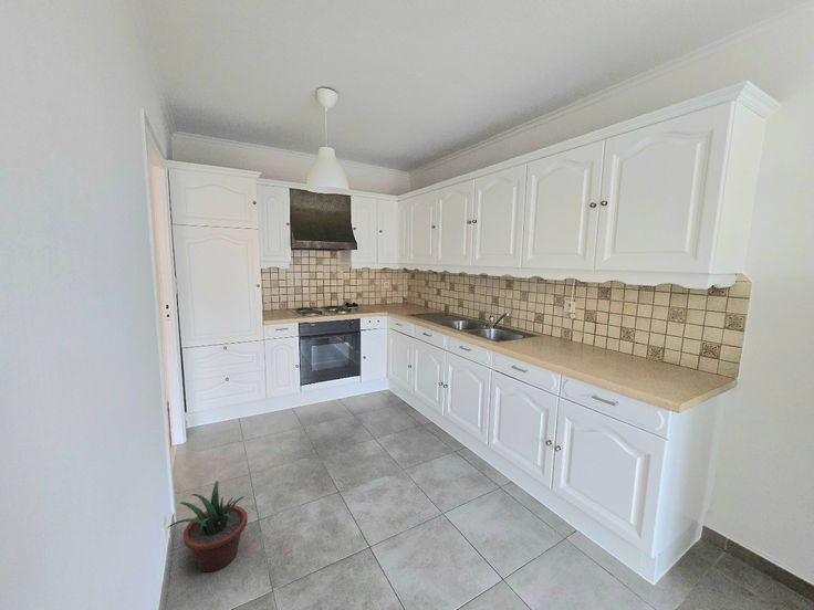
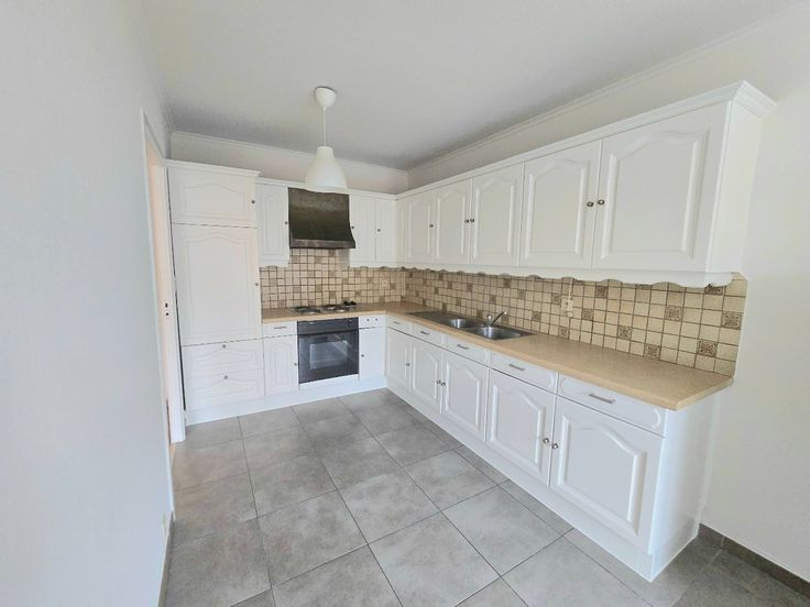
- potted plant (209, 532)
